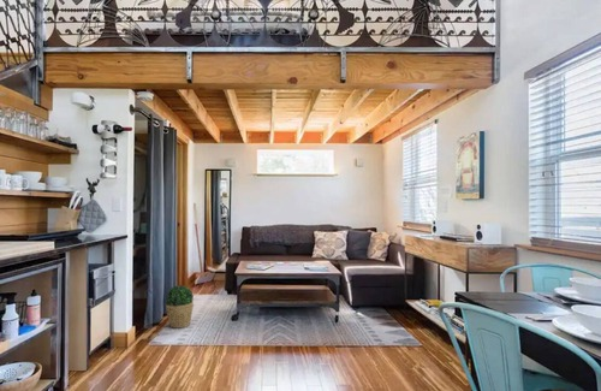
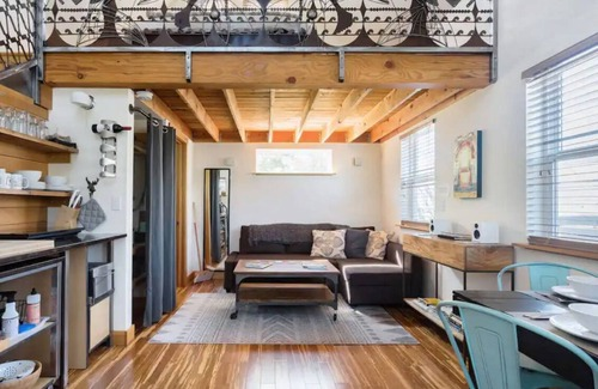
- potted plant (179, 304)
